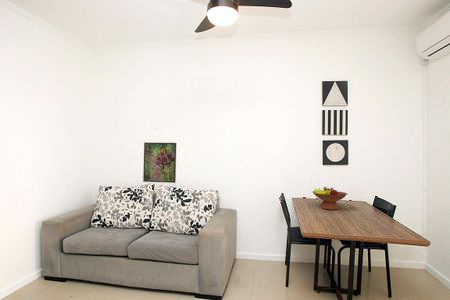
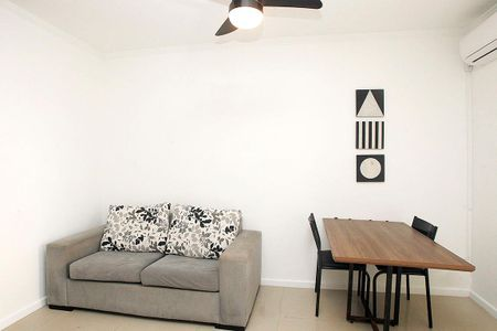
- fruit bowl (329, 197)
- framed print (159, 162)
